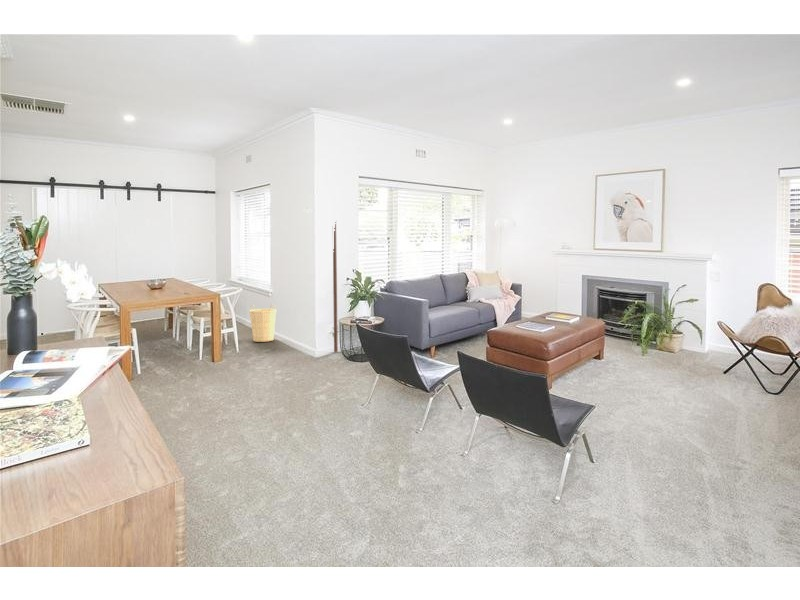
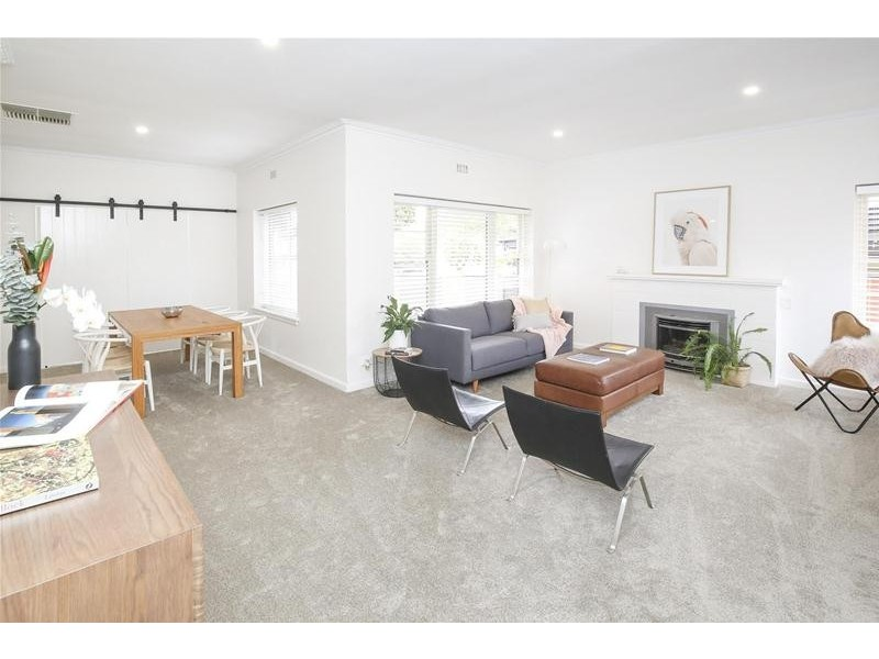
- basket (263, 322)
- street lamp (333, 283)
